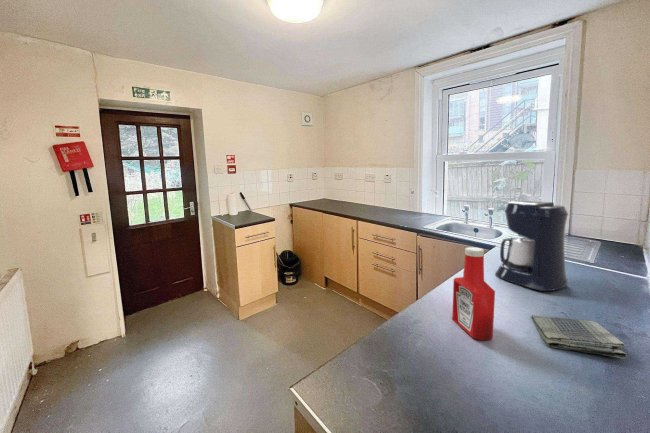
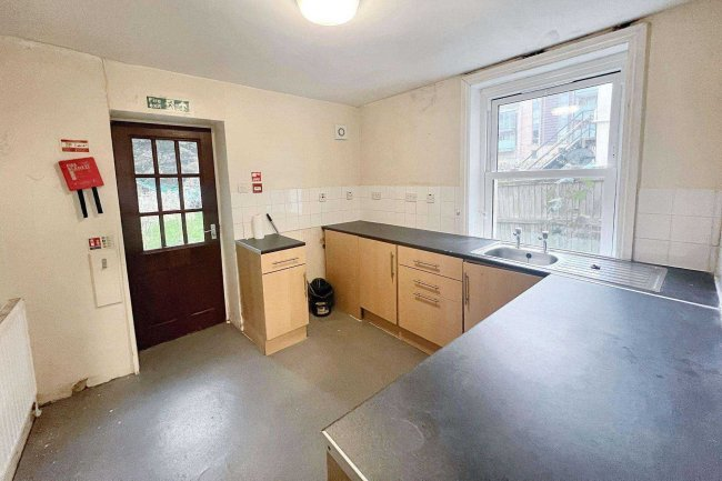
- coffee maker (532, 242)
- dish towel (574, 332)
- soap bottle (473, 289)
